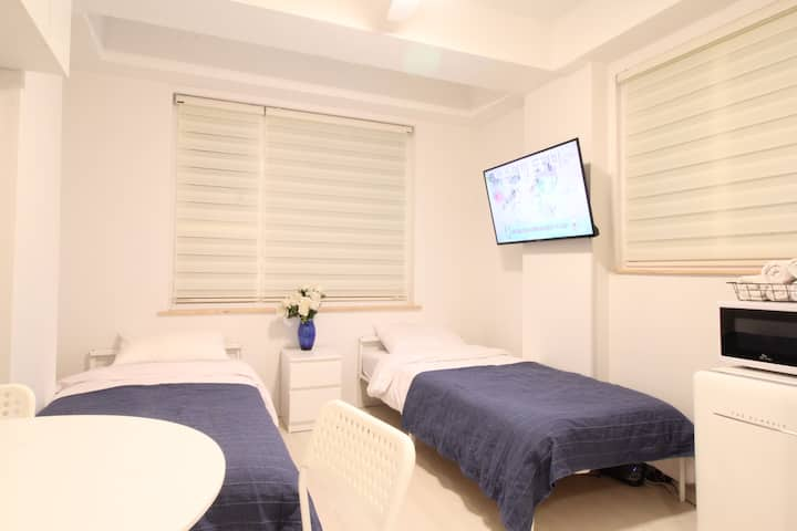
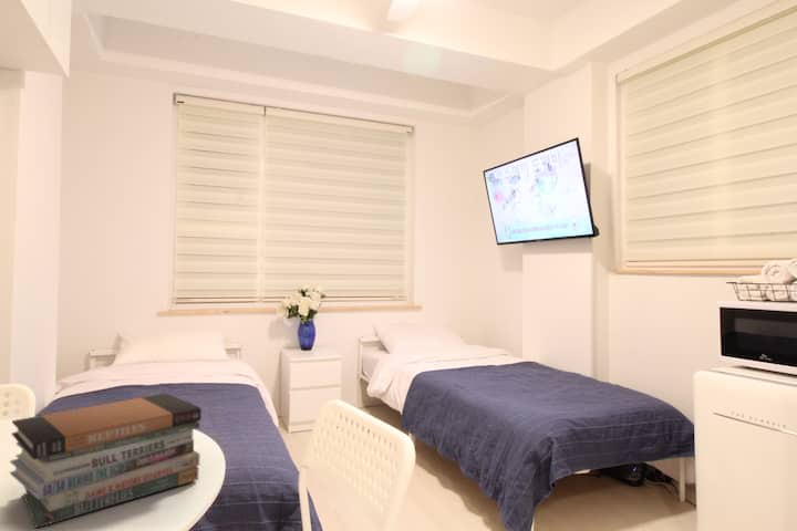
+ book stack (111, 450)
